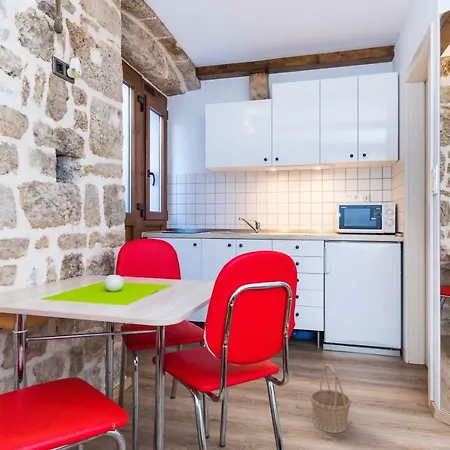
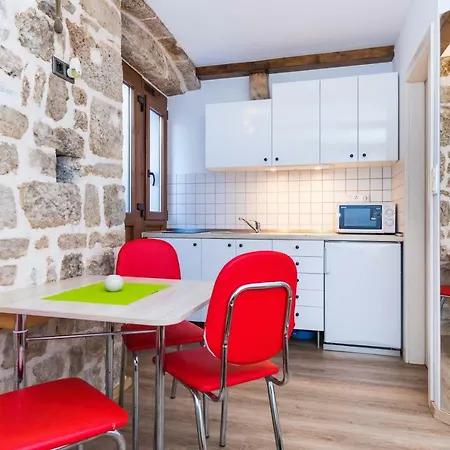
- basket (330, 394)
